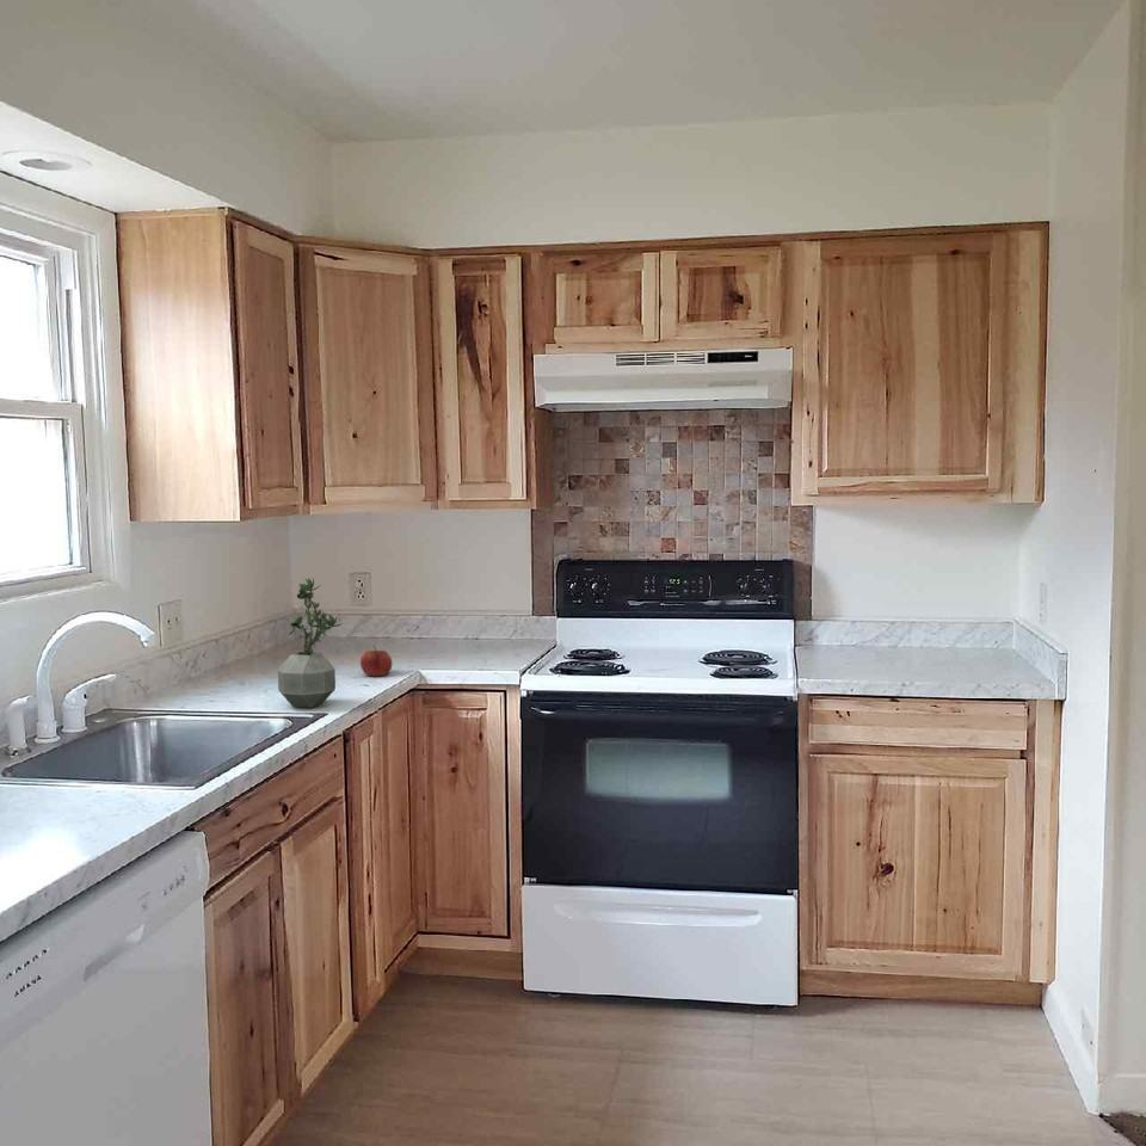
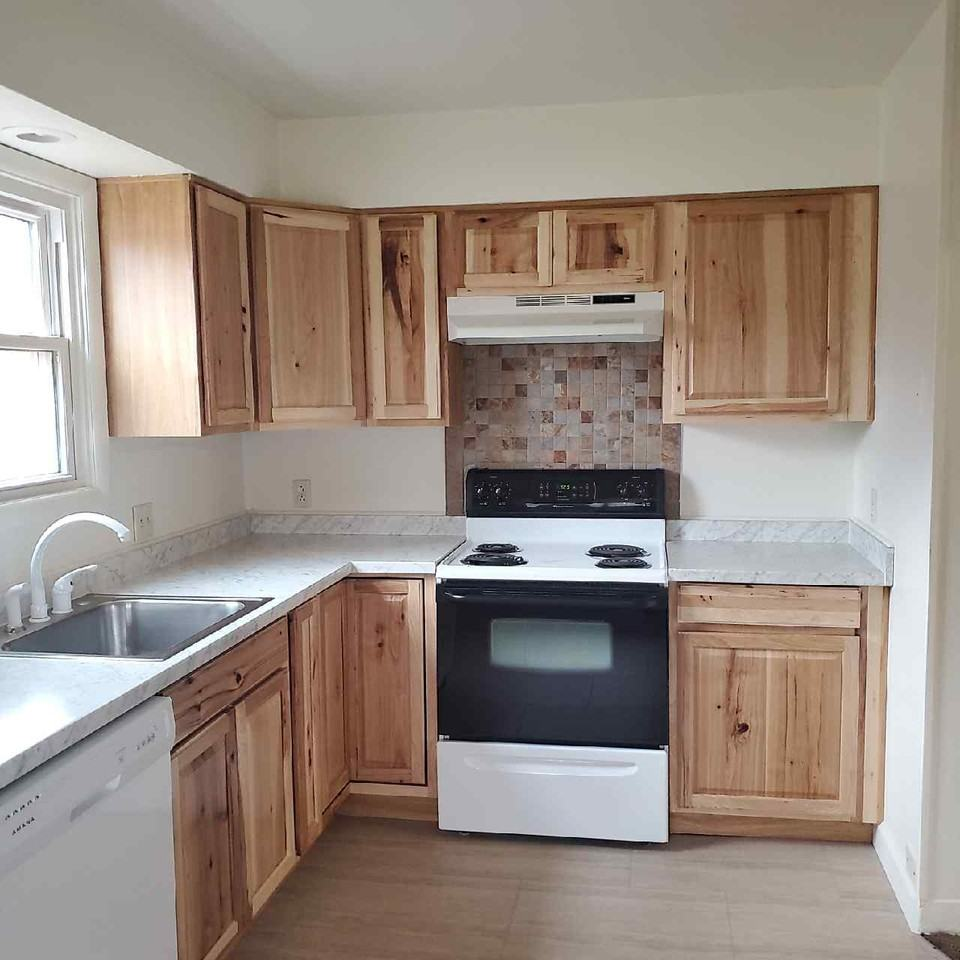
- apple (376, 659)
- potted plant (310, 641)
